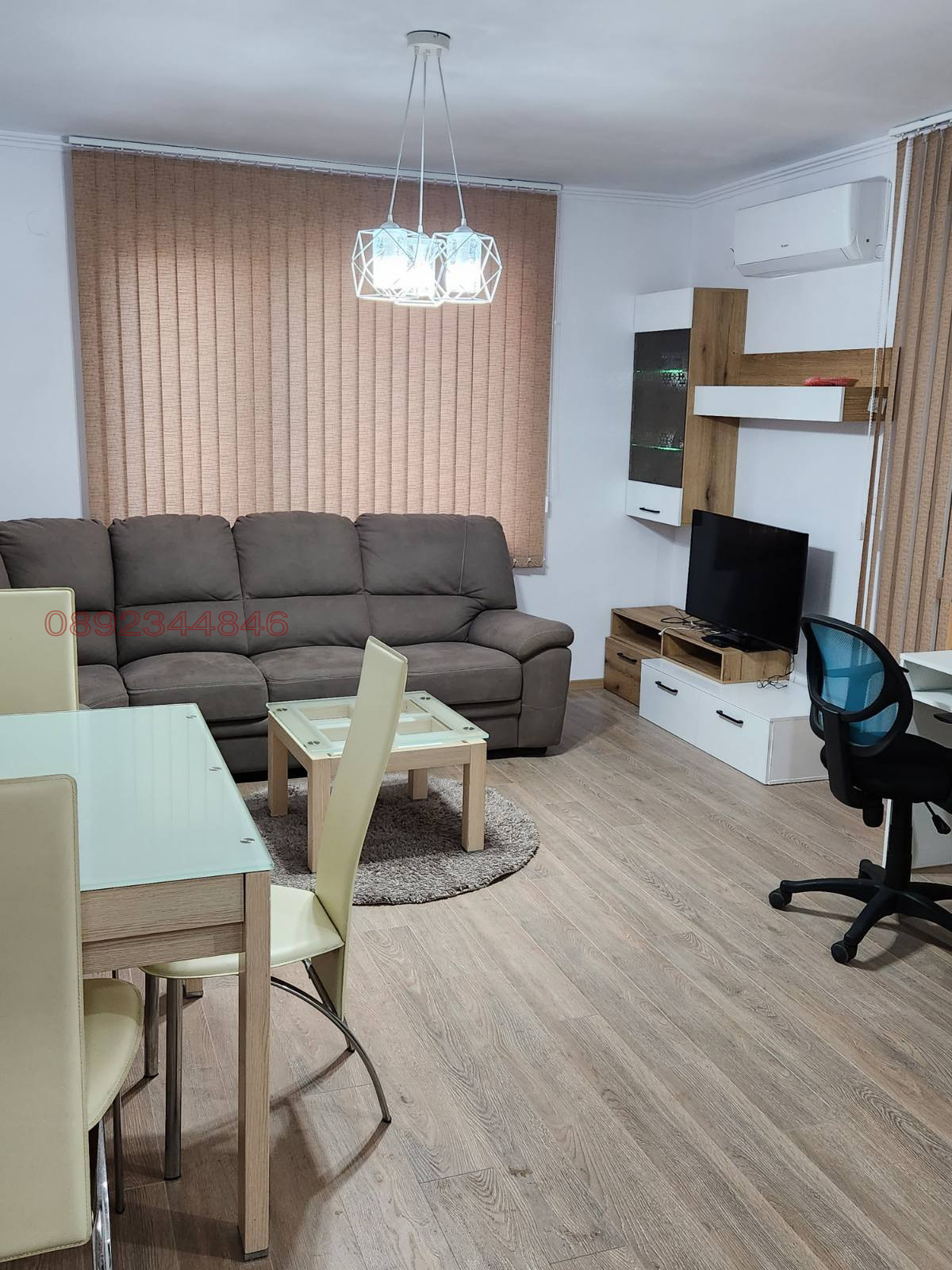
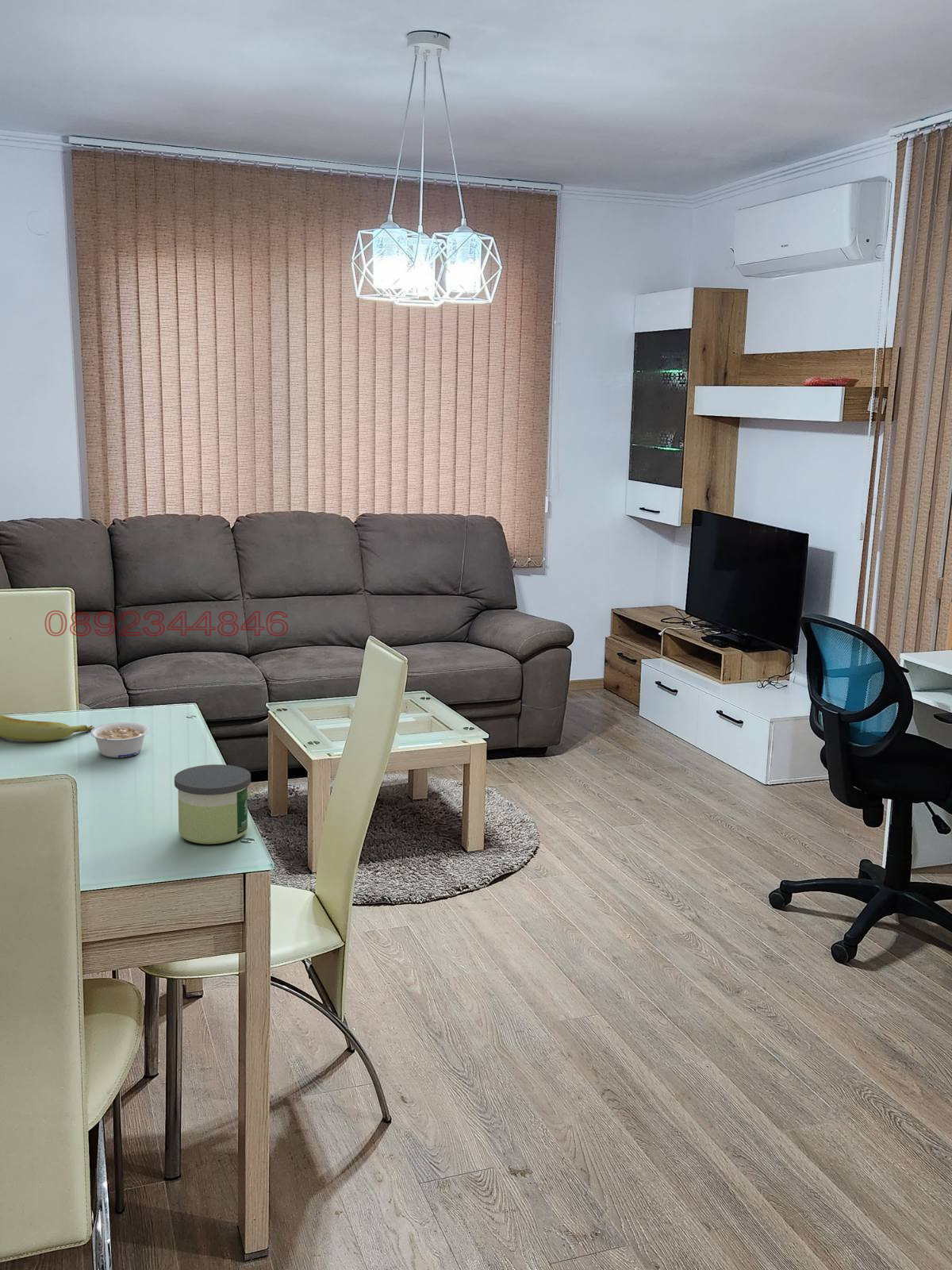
+ banana (42, 723)
+ legume (120, 739)
+ candle (213, 805)
